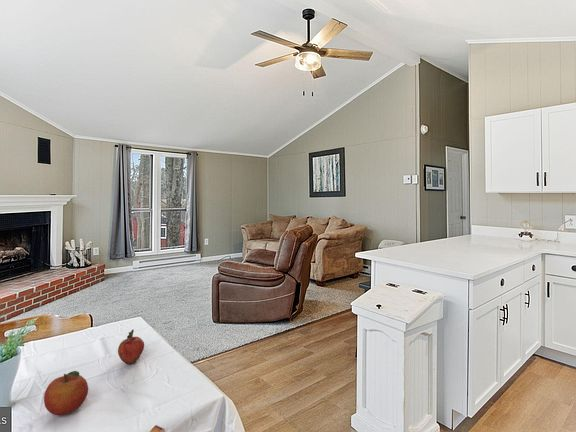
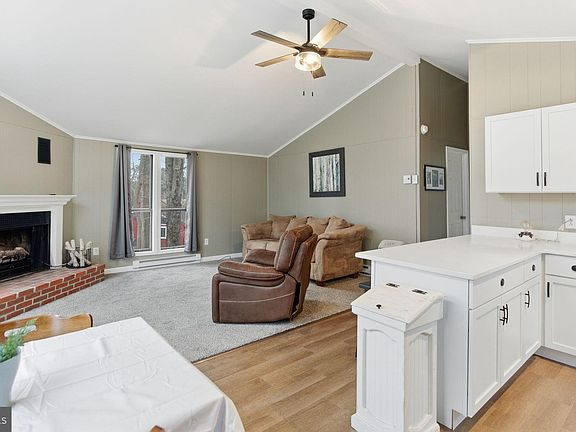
- fruit (66, 390)
- fruit (131, 346)
